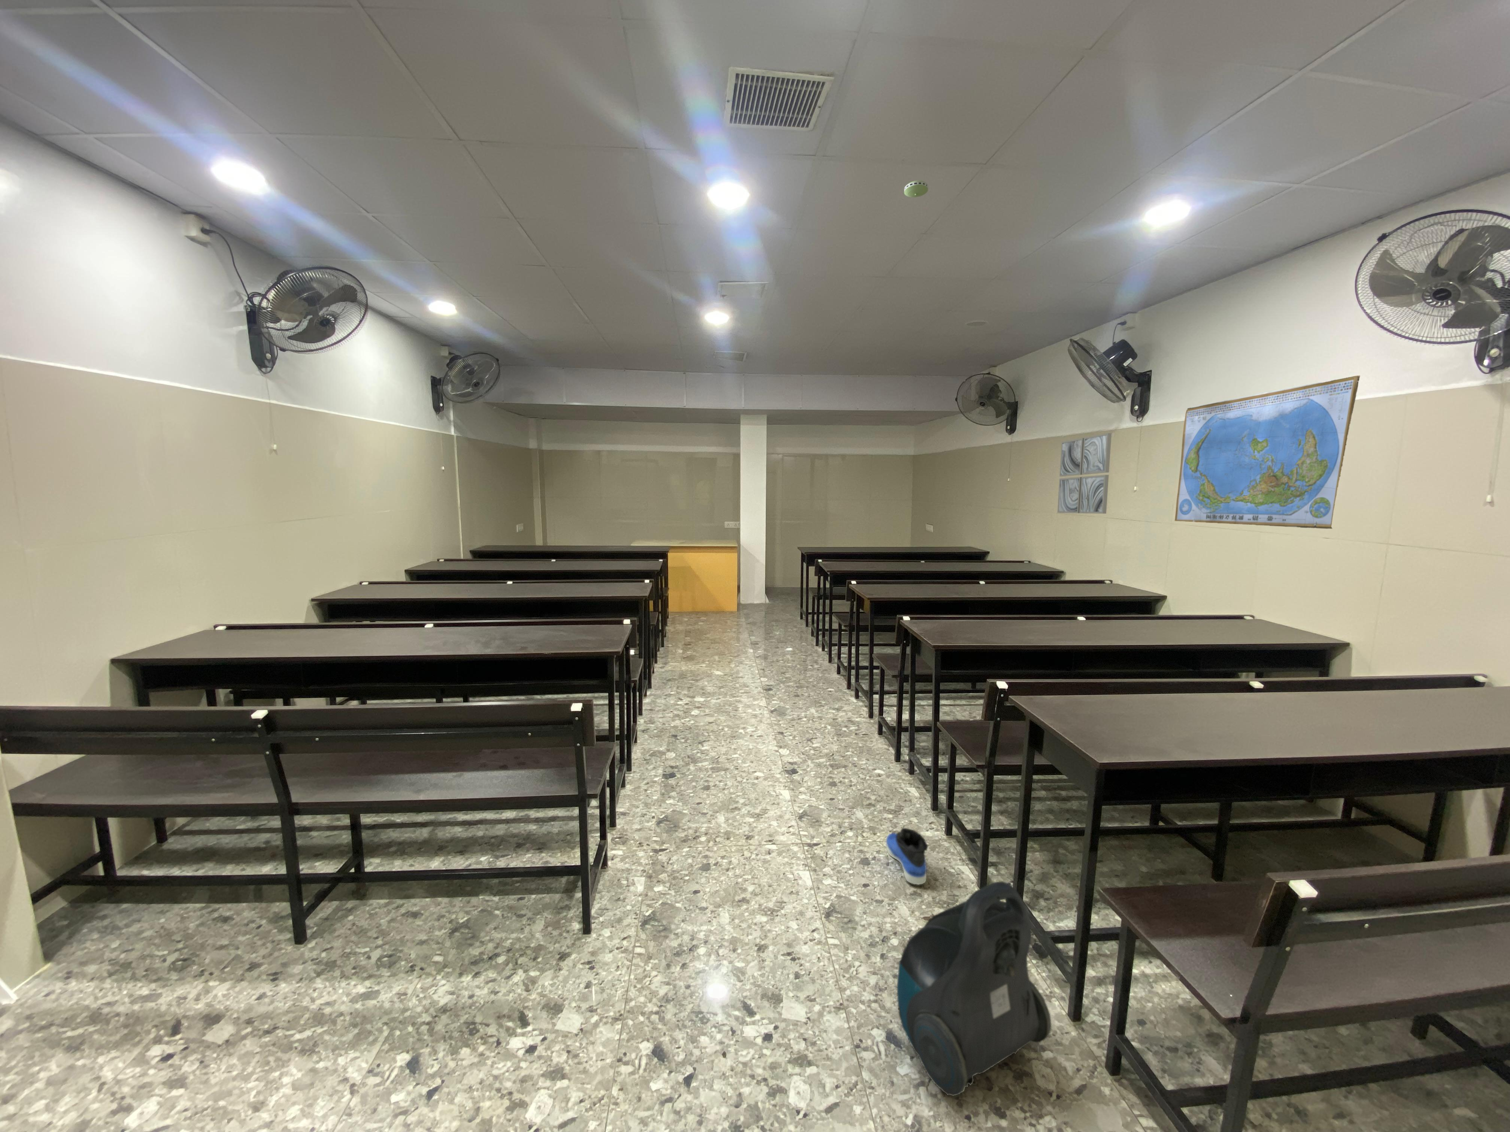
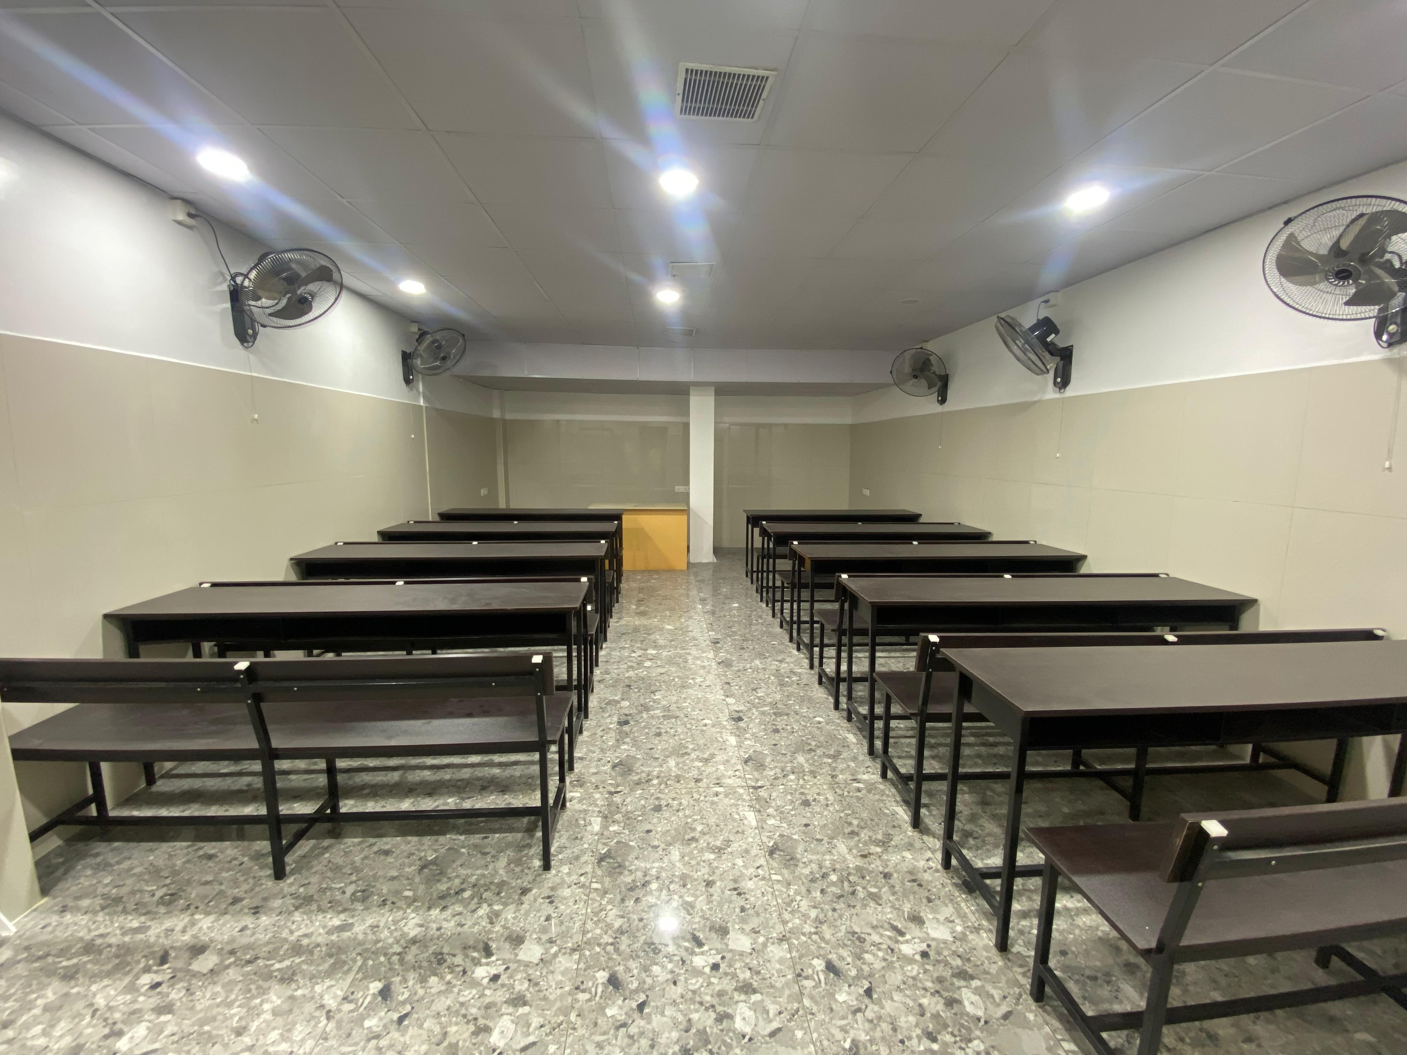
- smoke detector (916, 188)
- vacuum cleaner (969, 964)
- world map (1251, 460)
- wall art (1082, 474)
- sneaker (906, 843)
